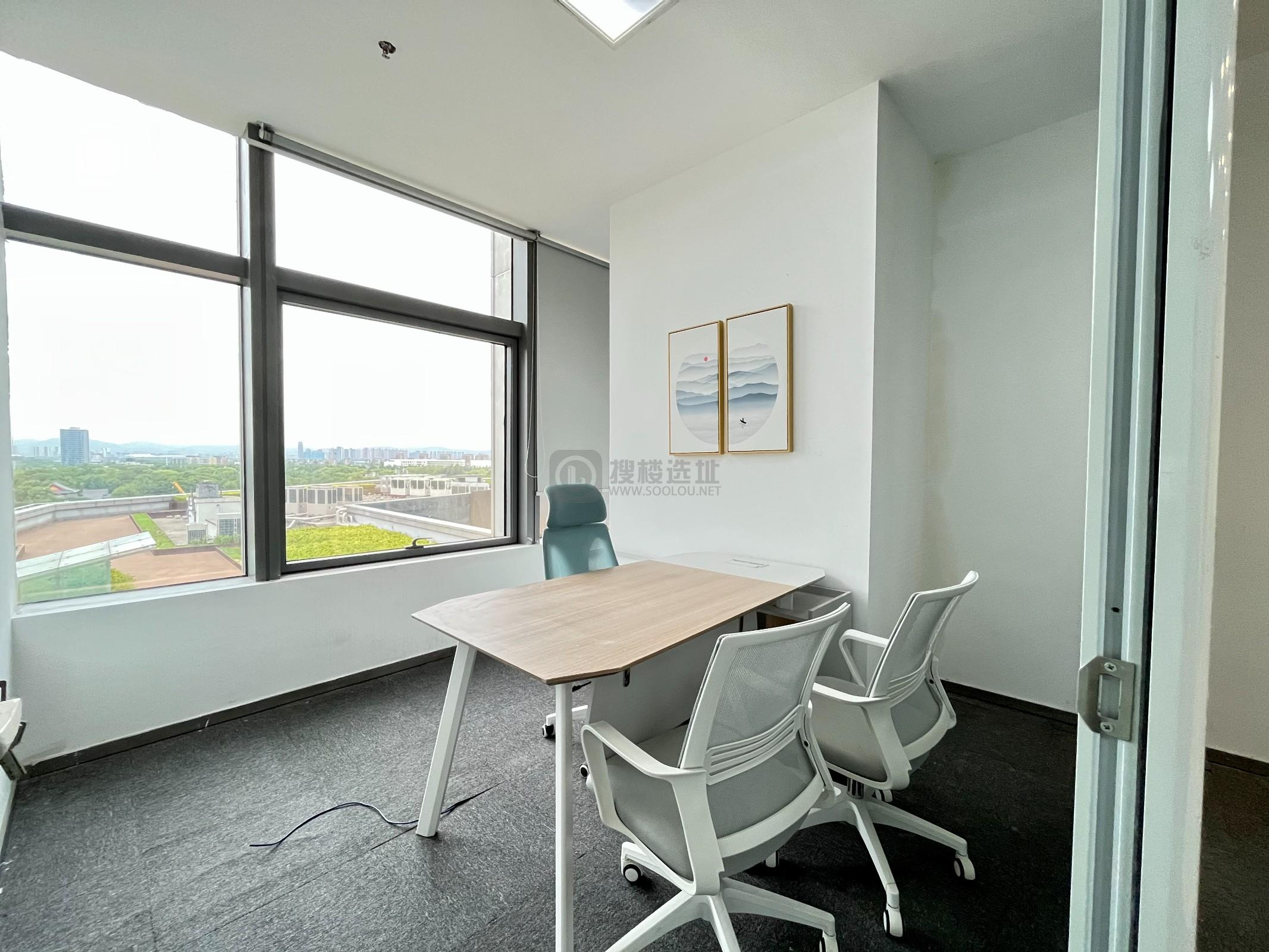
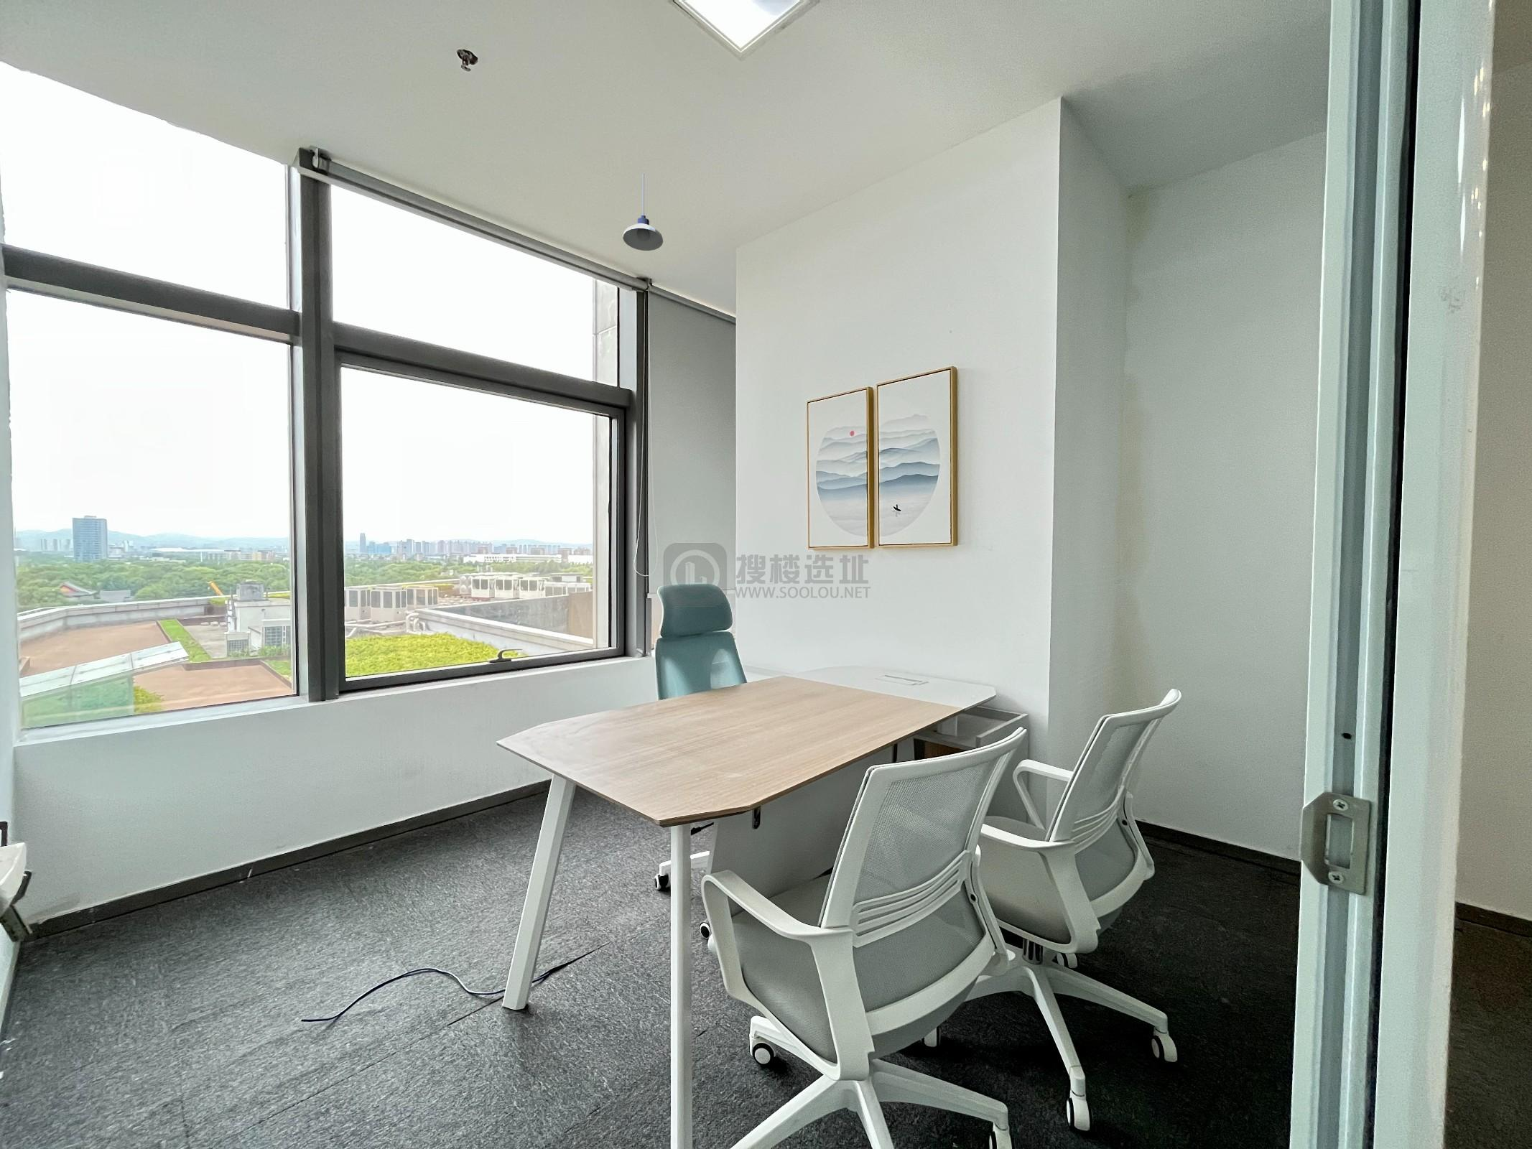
+ pendant light (642, 206)
